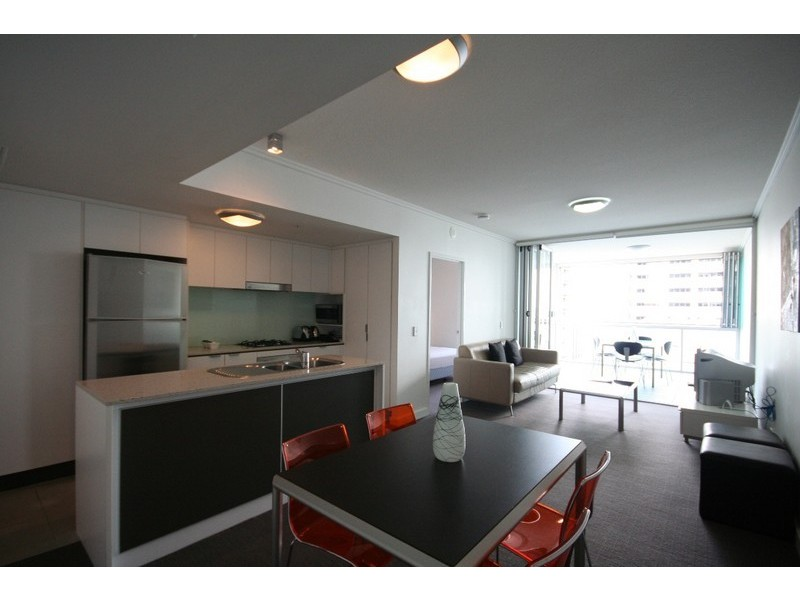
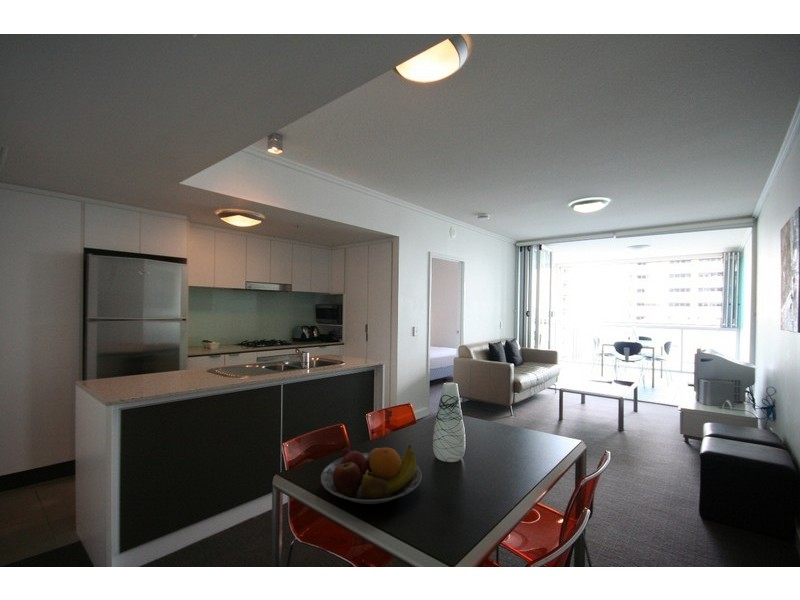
+ fruit bowl (371, 469)
